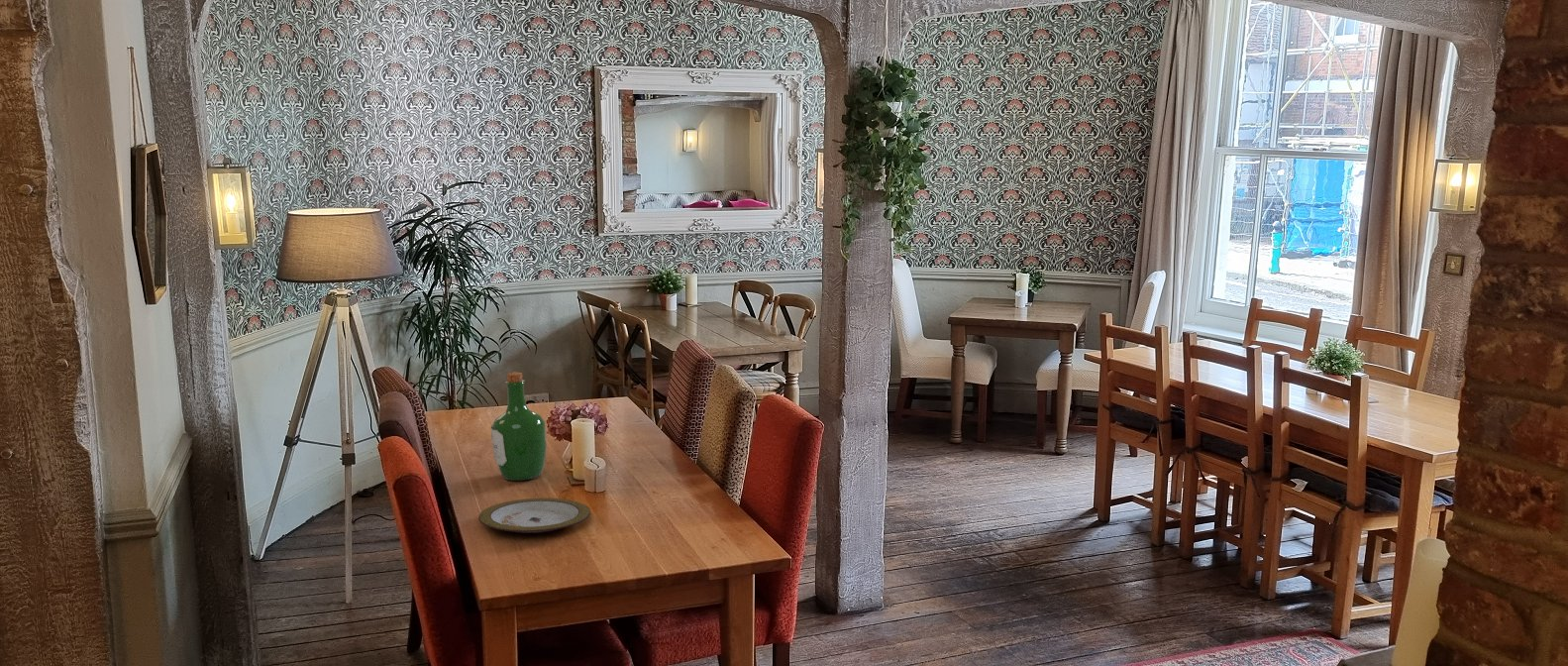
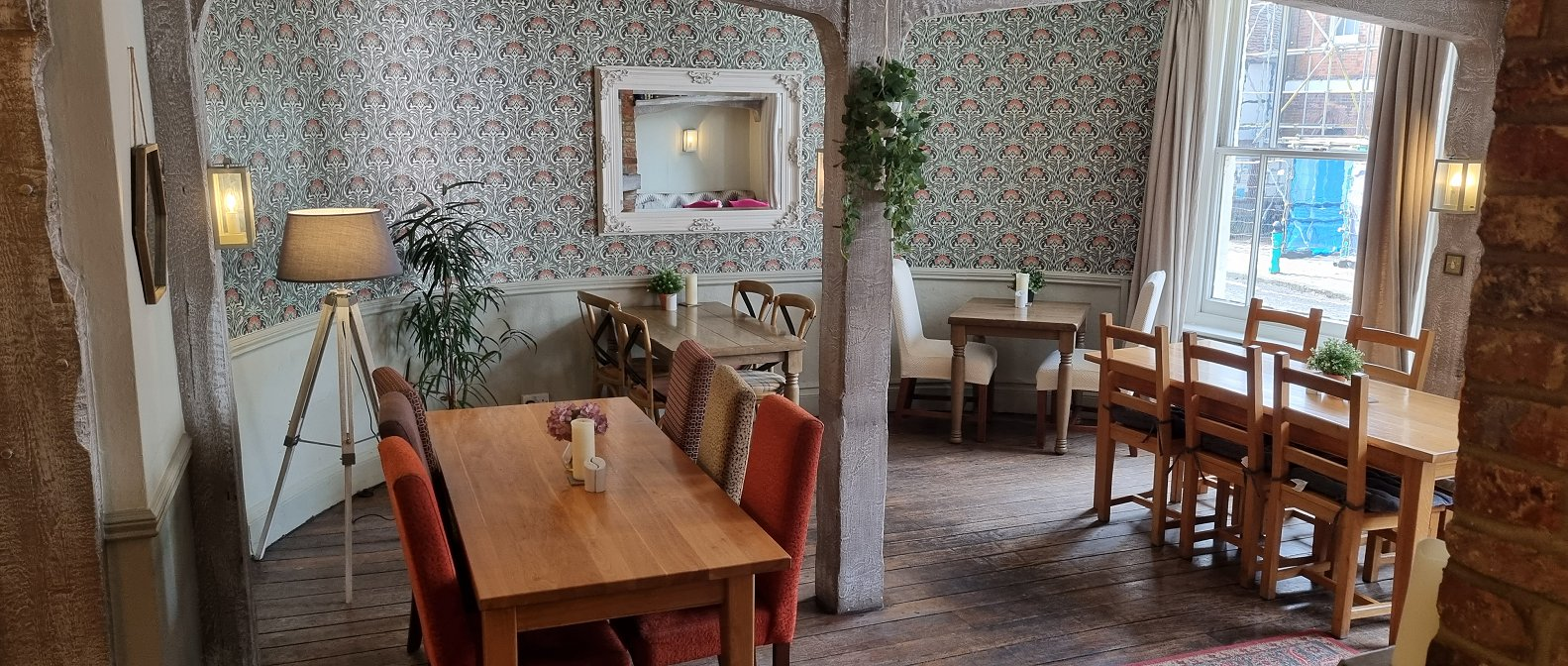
- plate (535, 517)
- wine bottle (518, 424)
